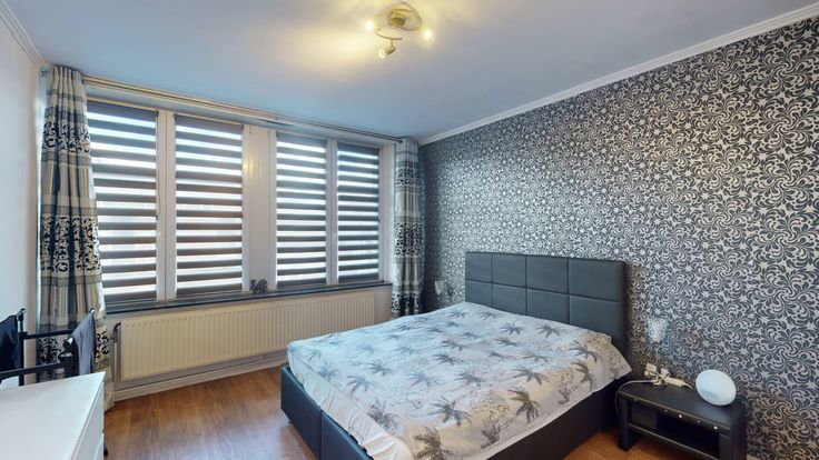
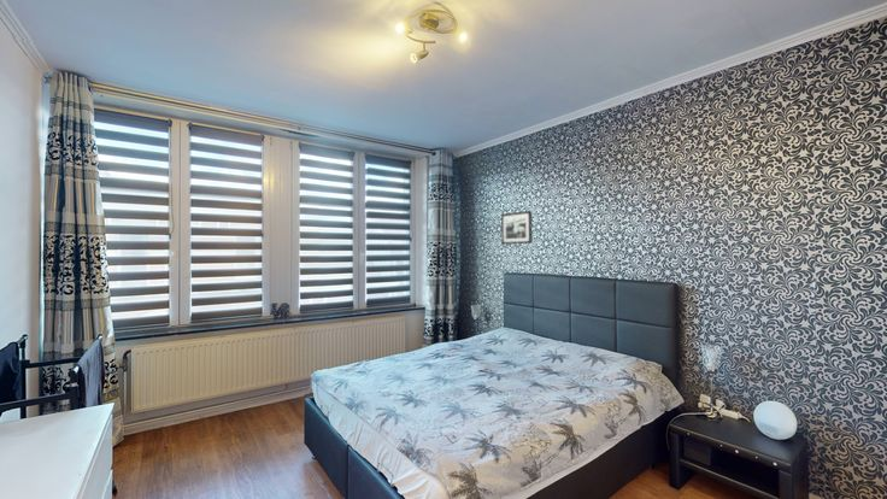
+ picture frame (516, 228)
